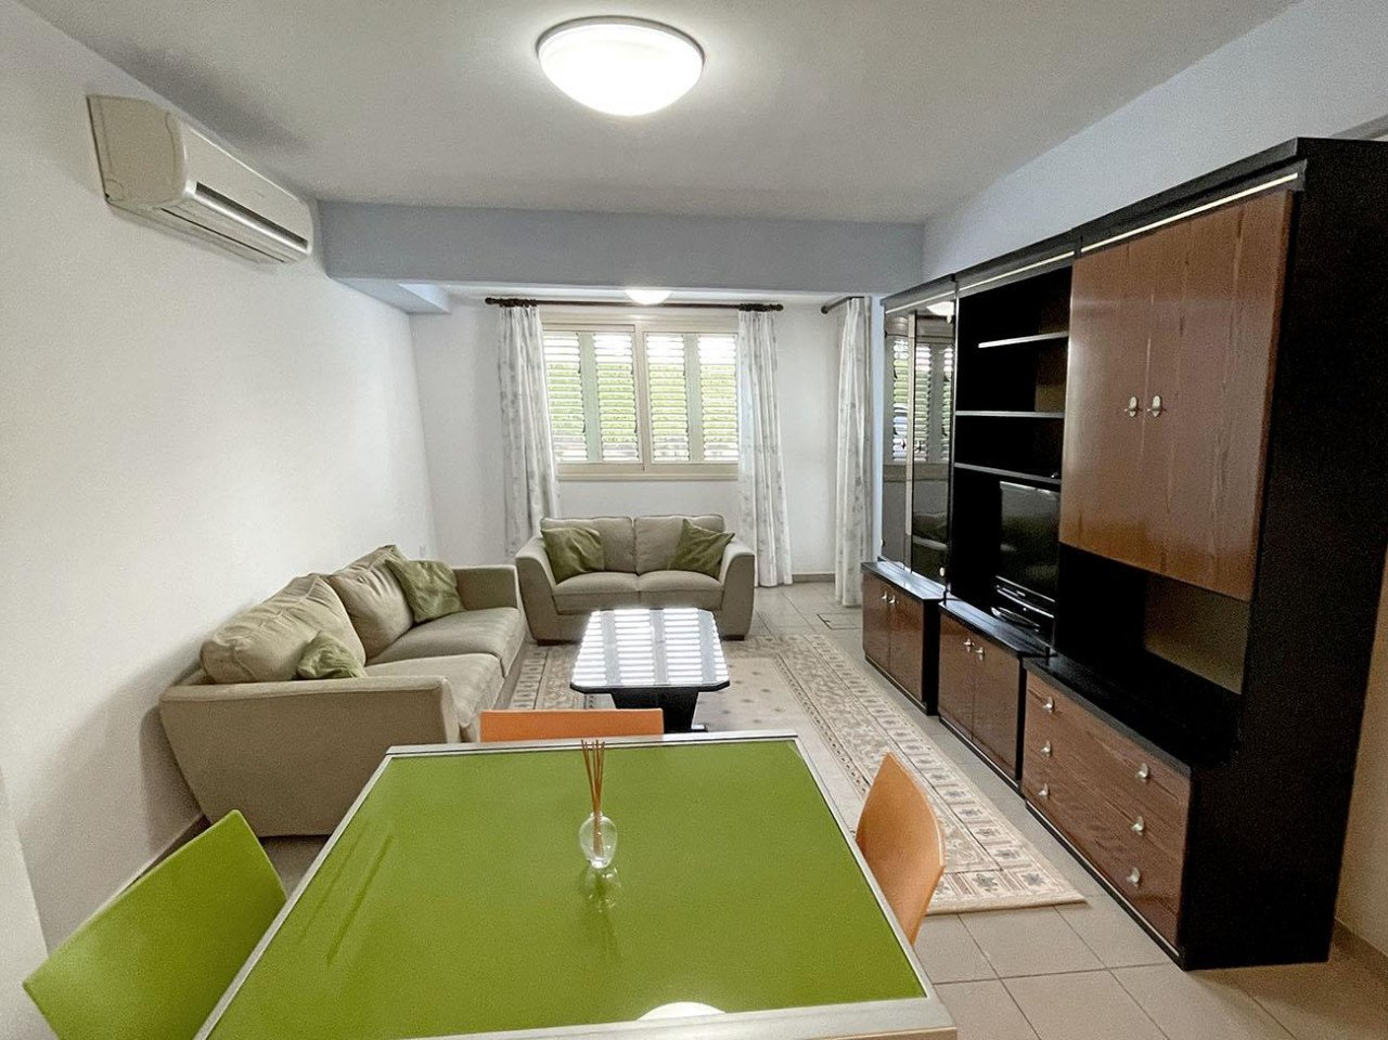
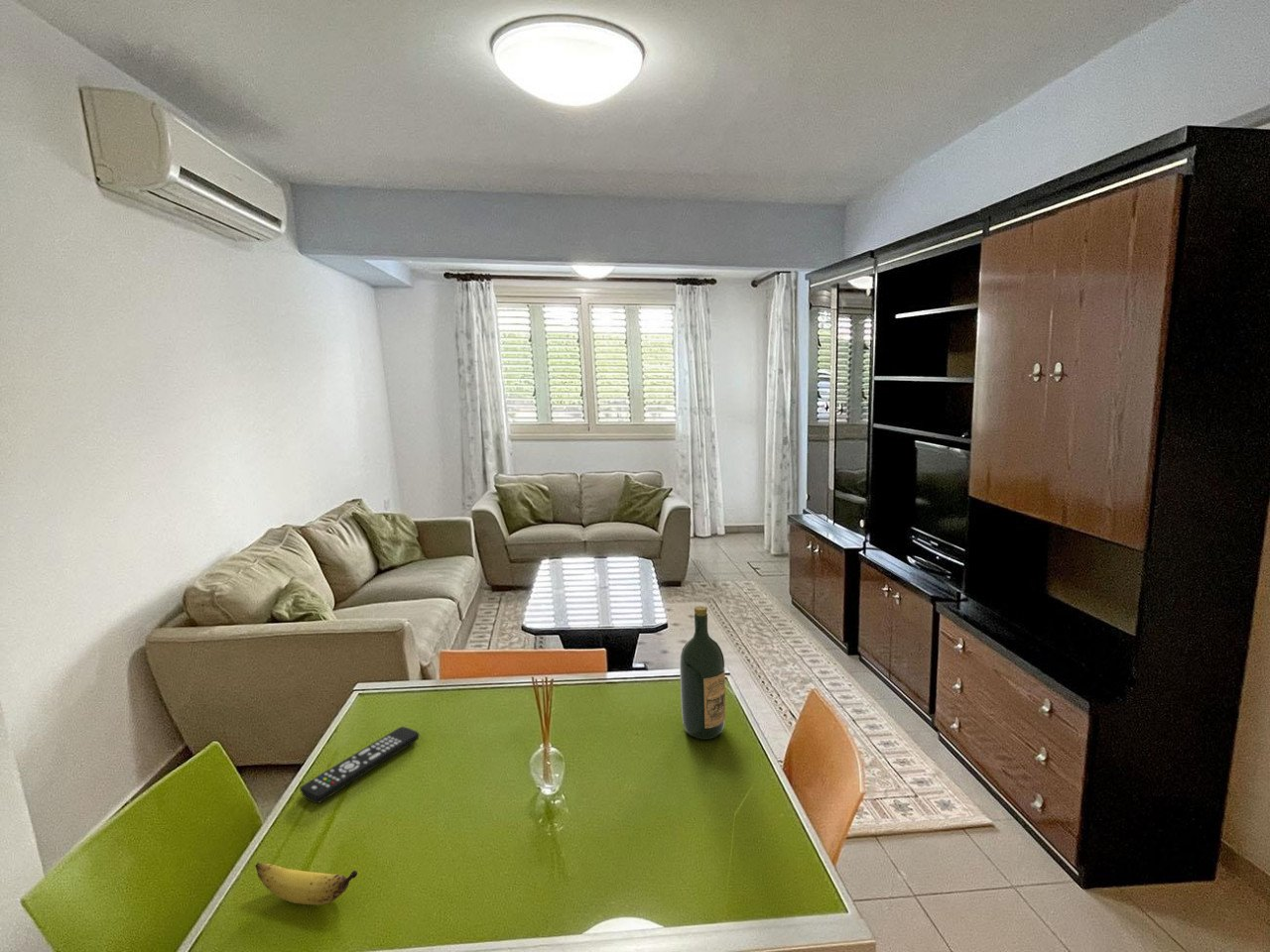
+ wine bottle (701, 669)
+ banana (306, 882)
+ remote control (363, 762)
